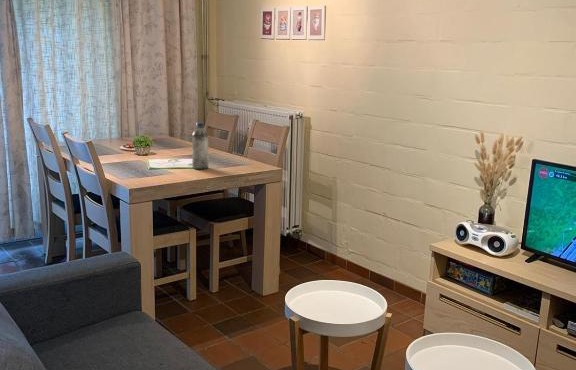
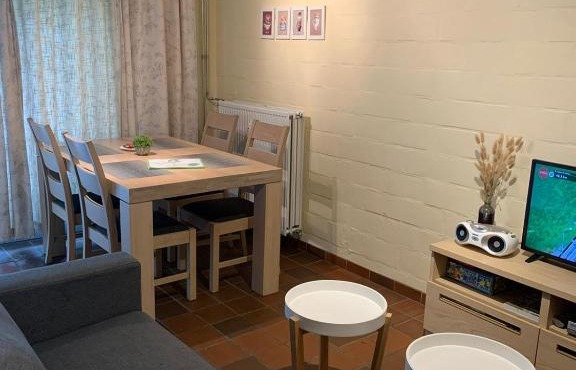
- water bottle (200, 145)
